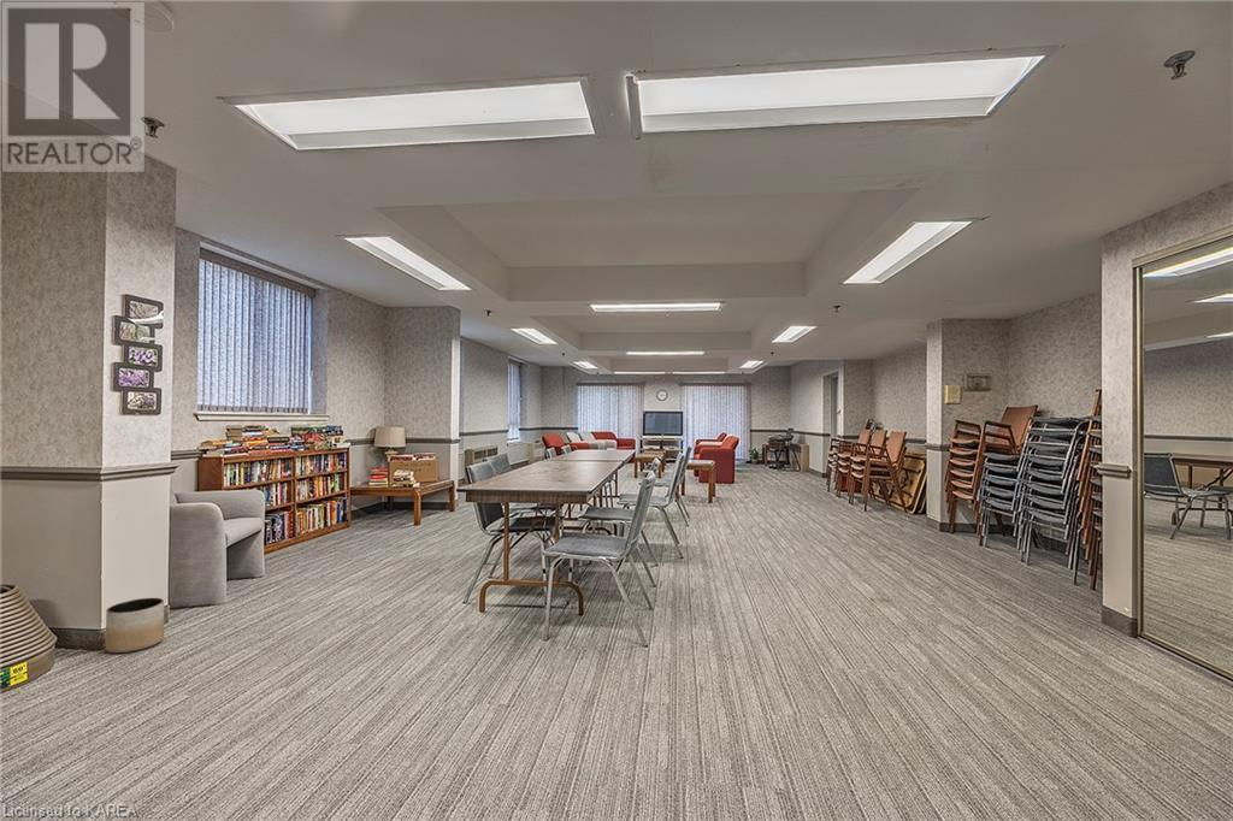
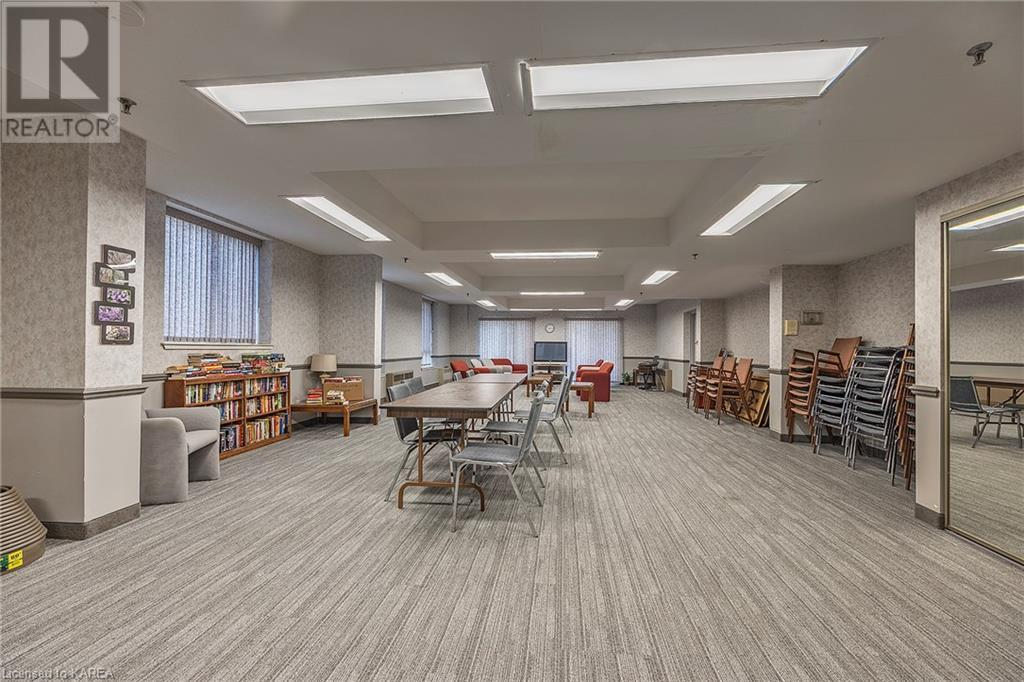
- planter (135, 625)
